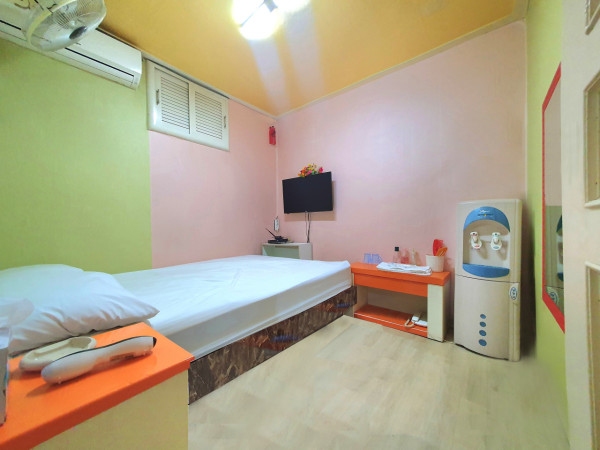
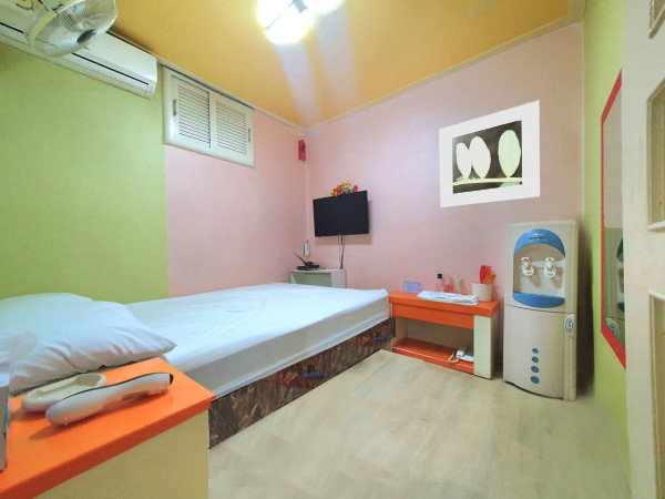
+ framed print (484, 159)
